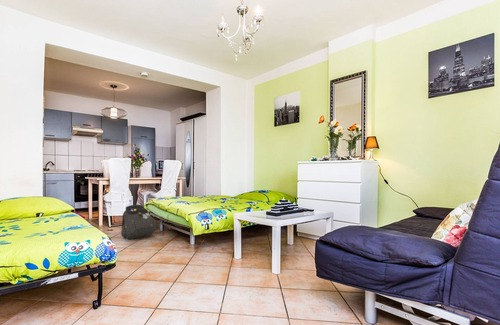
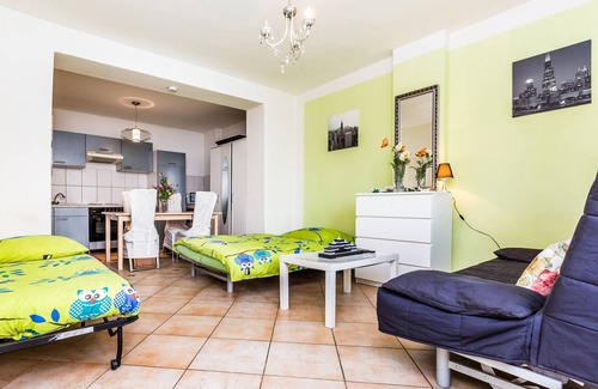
- backpack (136, 220)
